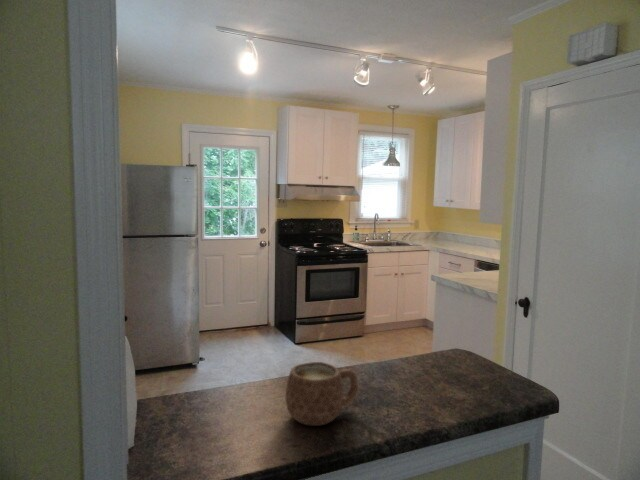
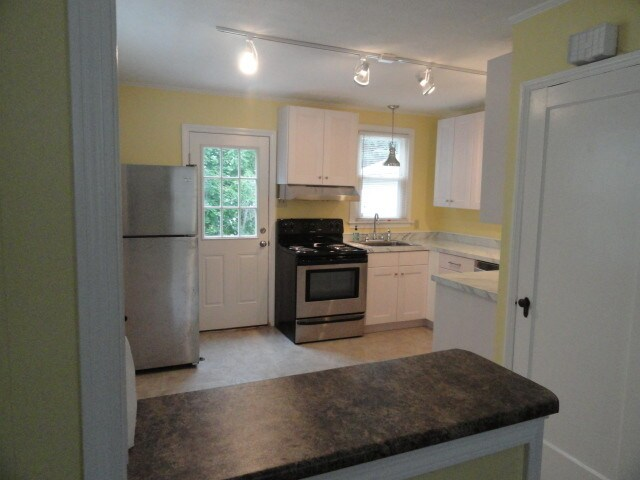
- mug (324, 391)
